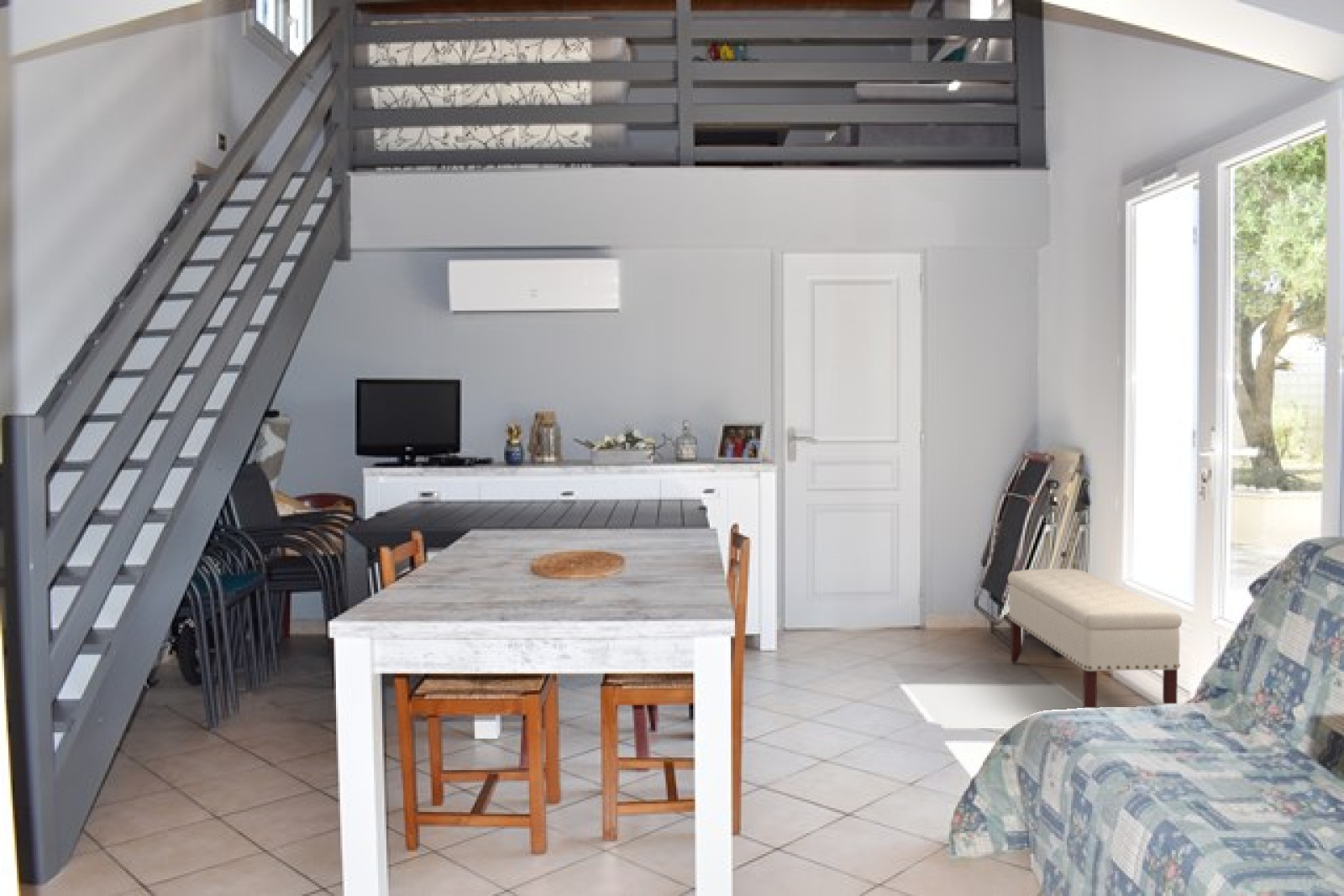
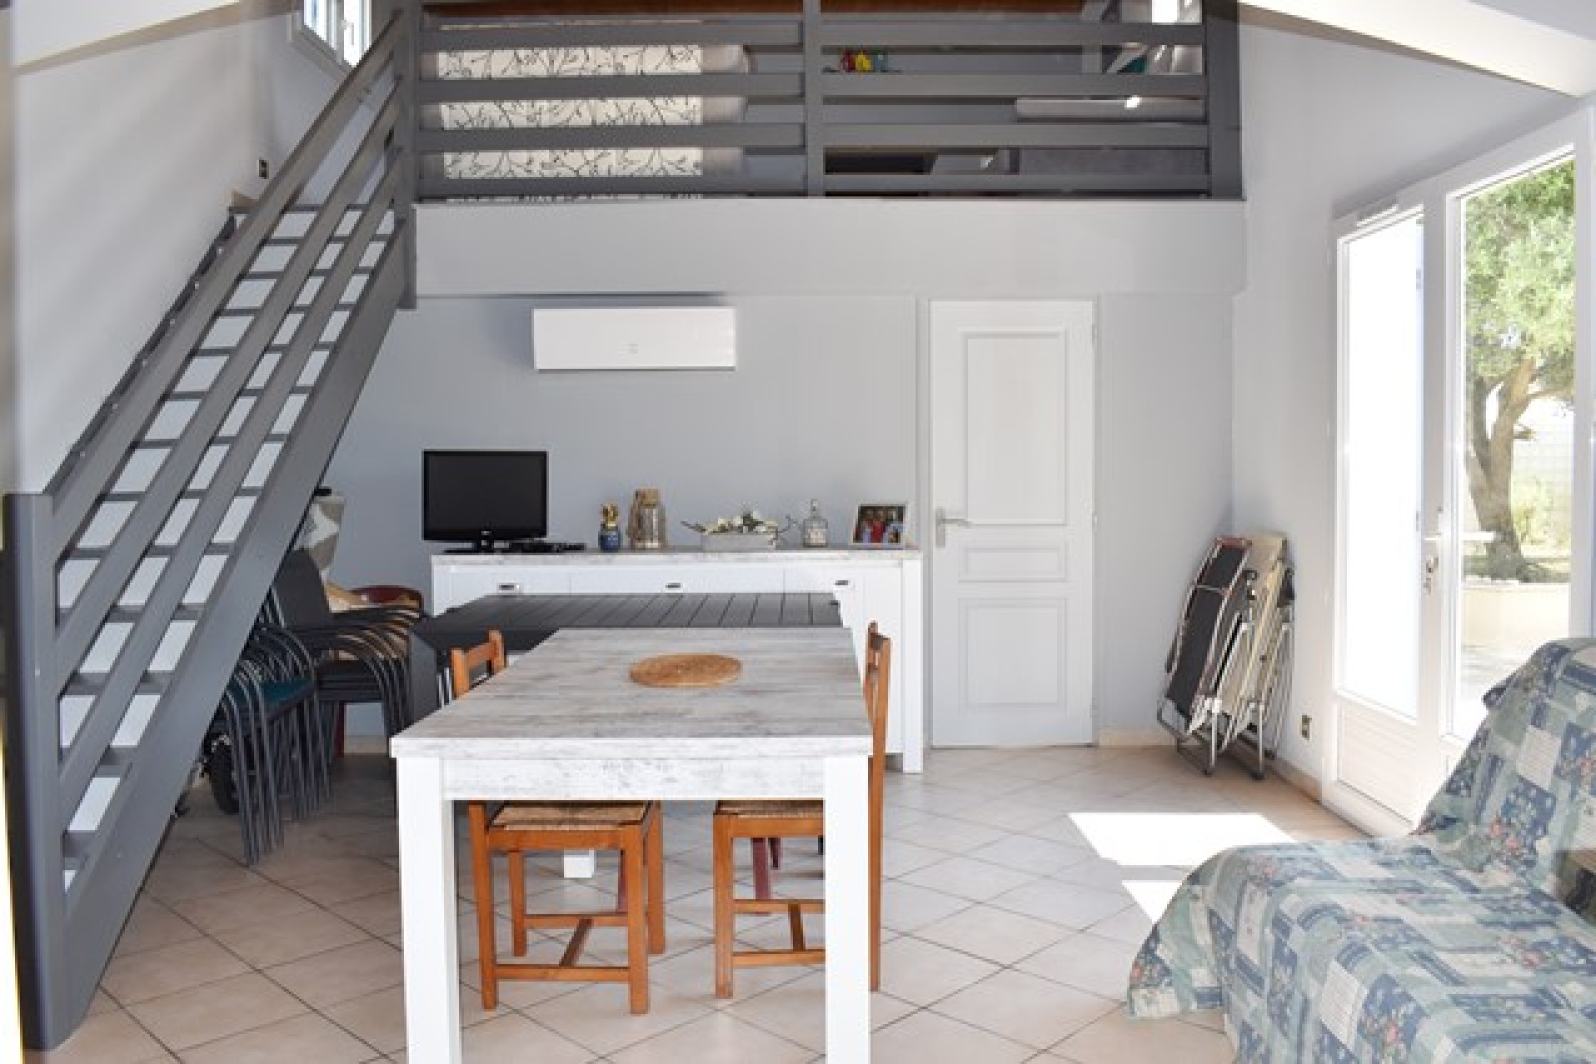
- bench (1085, 637)
